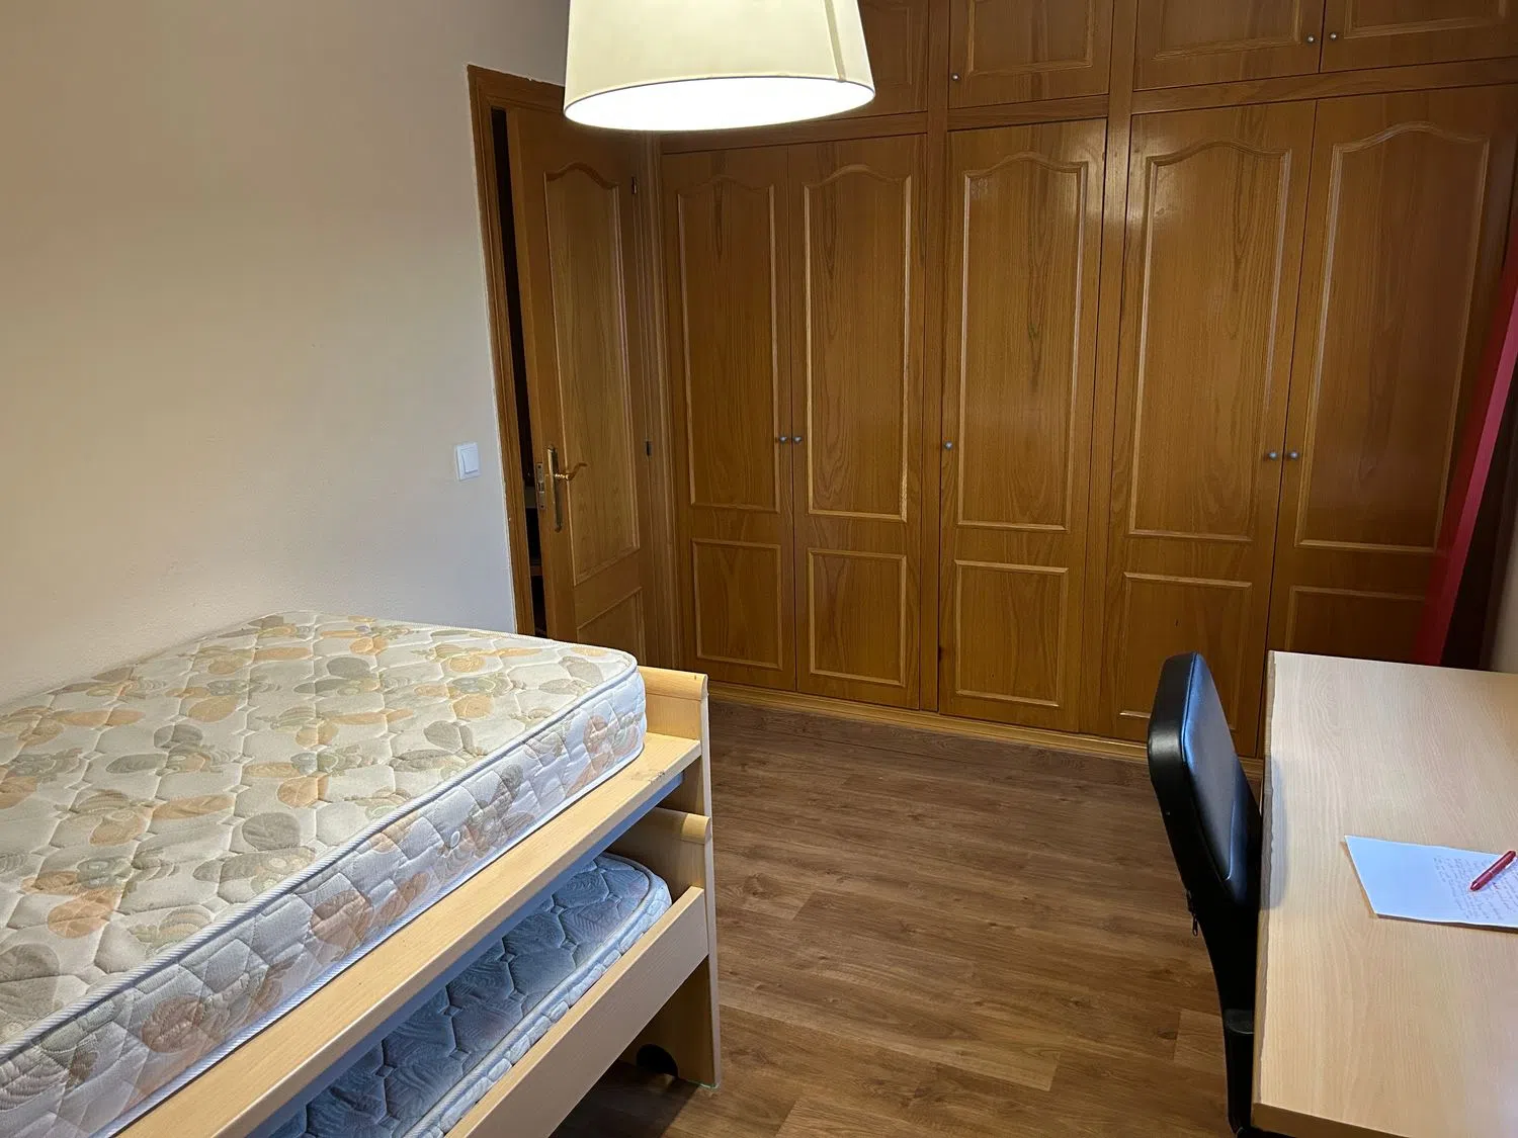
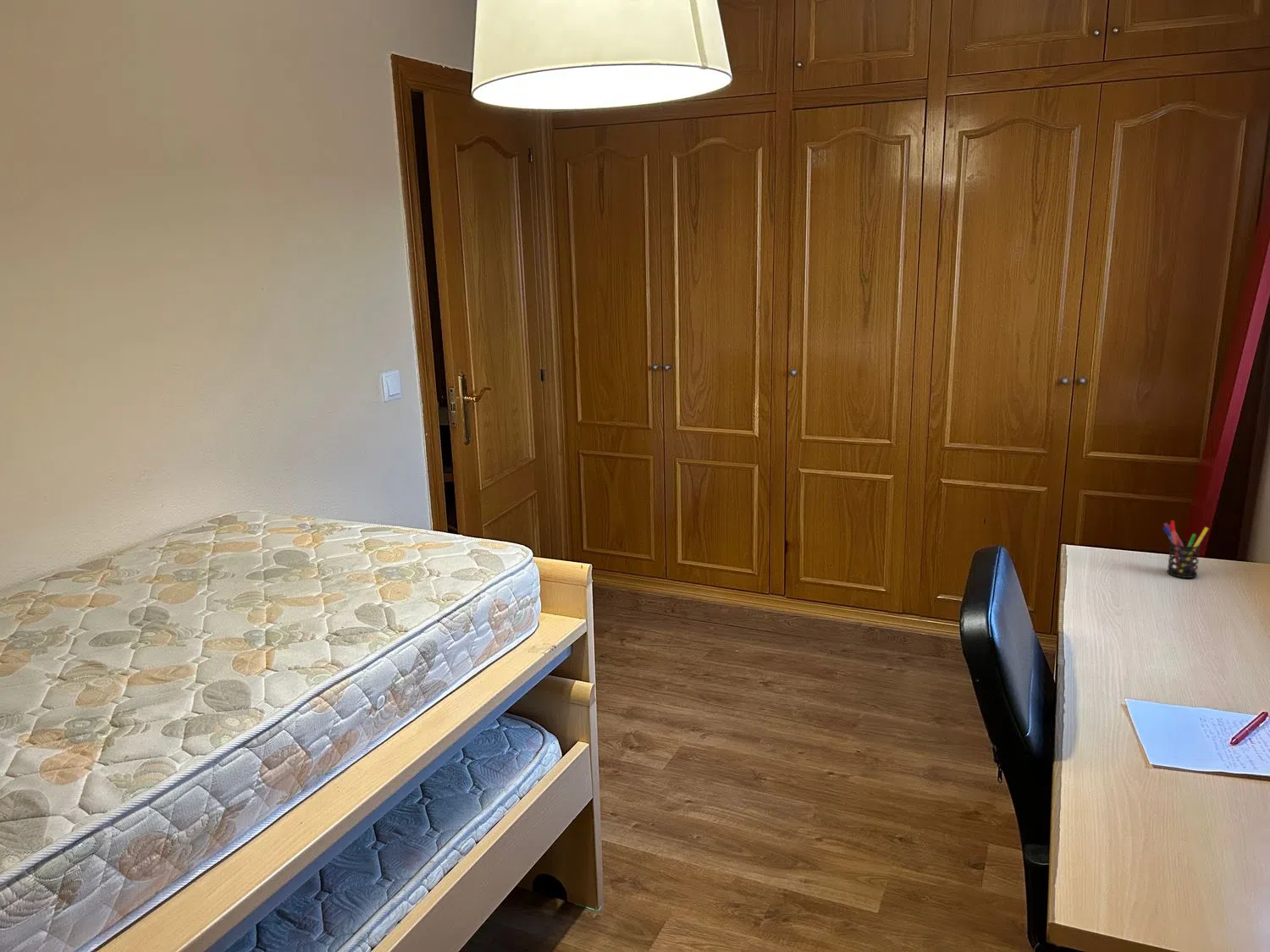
+ pen holder (1184, 548)
